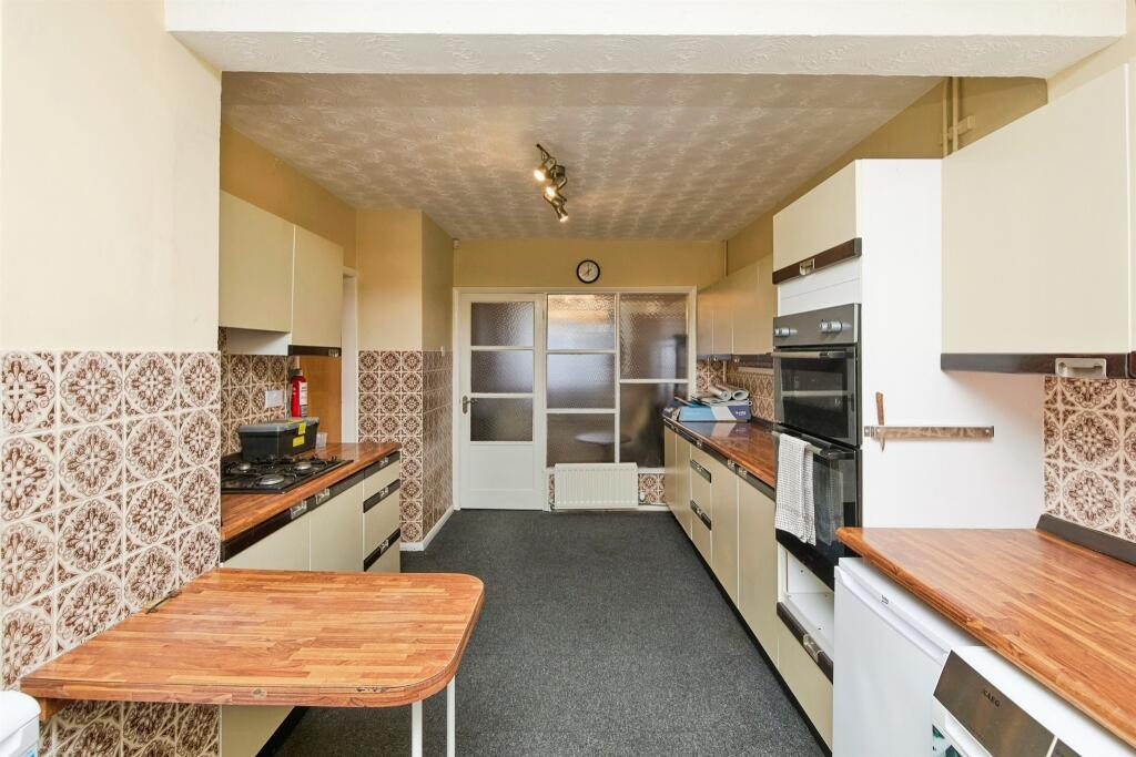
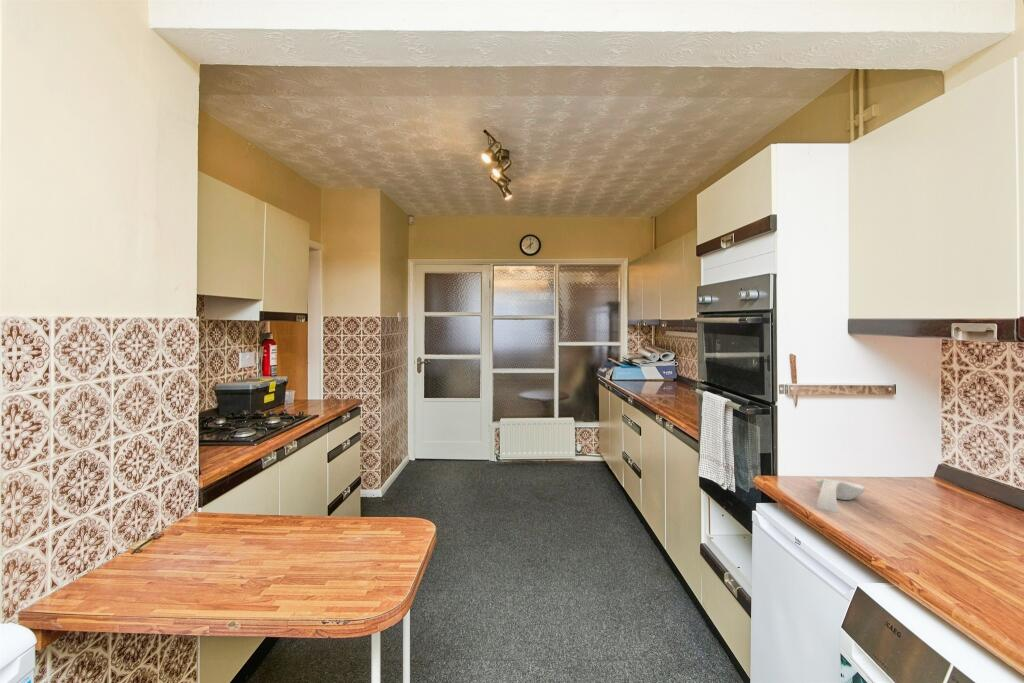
+ spoon rest (836, 489)
